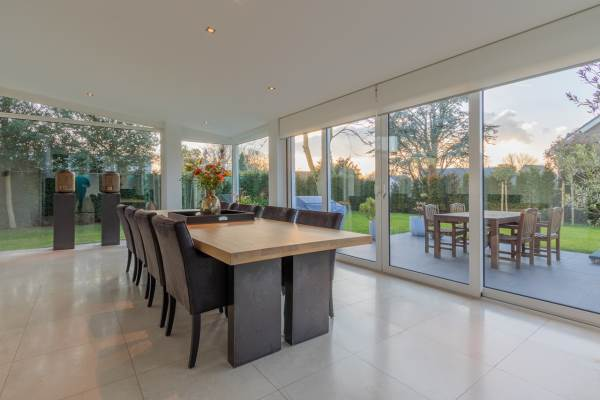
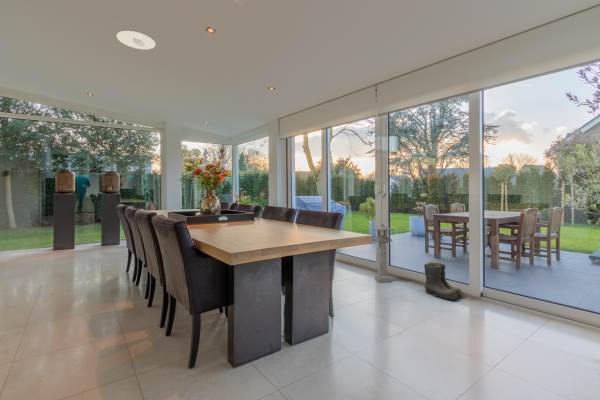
+ boots (442, 279)
+ lantern (382, 251)
+ recessed light (136, 39)
